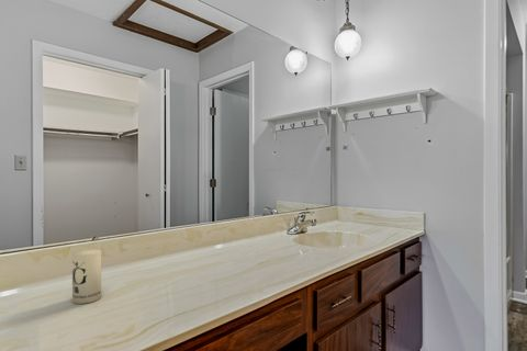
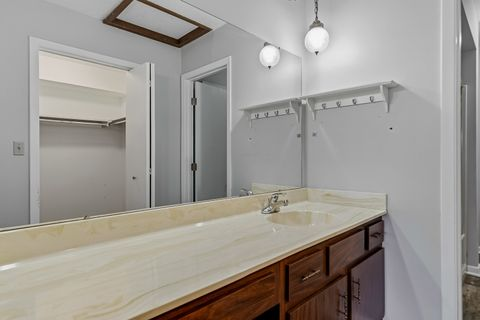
- candle (87, 275)
